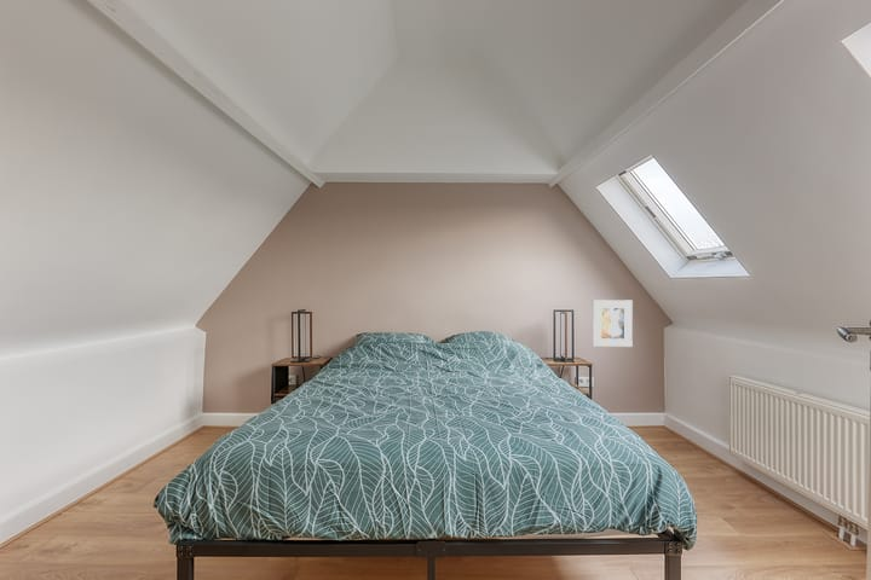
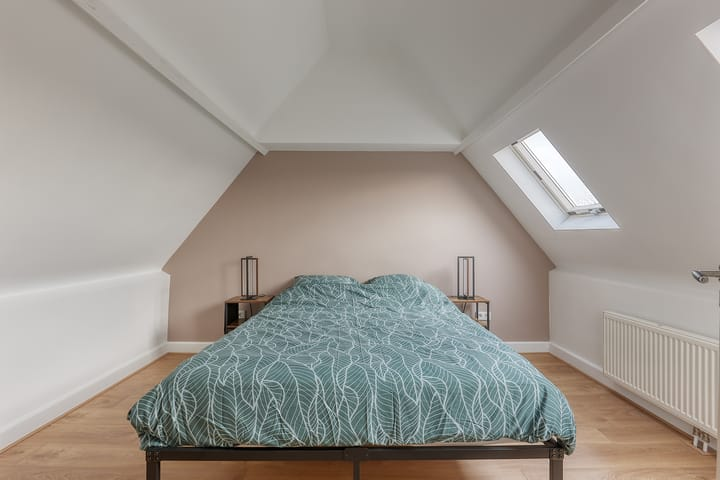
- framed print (612, 323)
